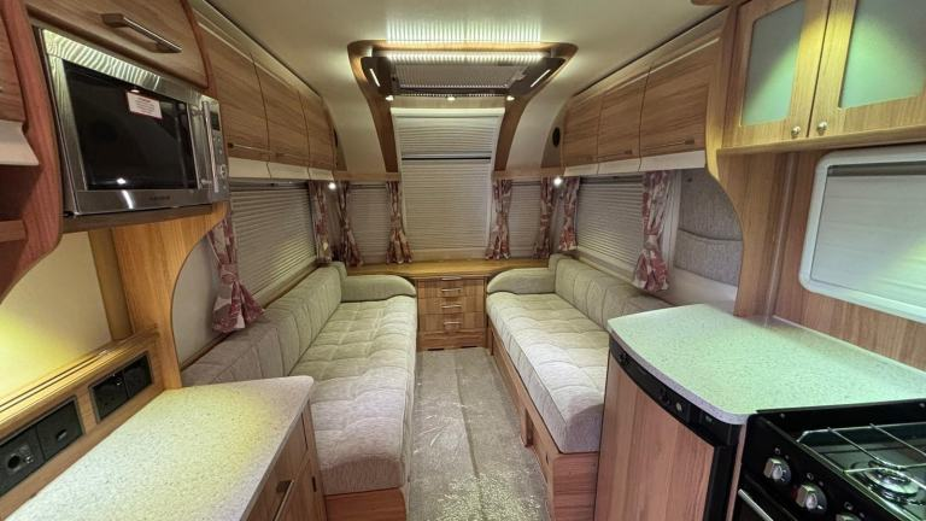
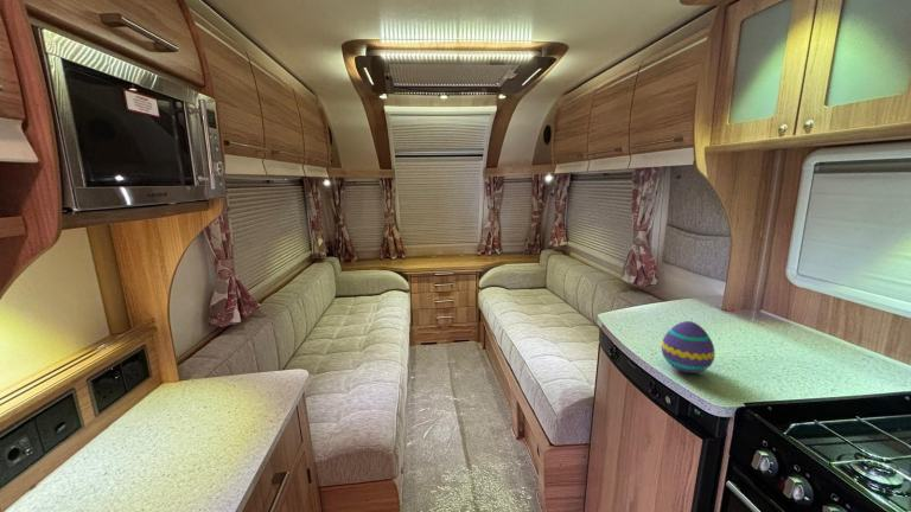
+ decorative egg (687, 346)
